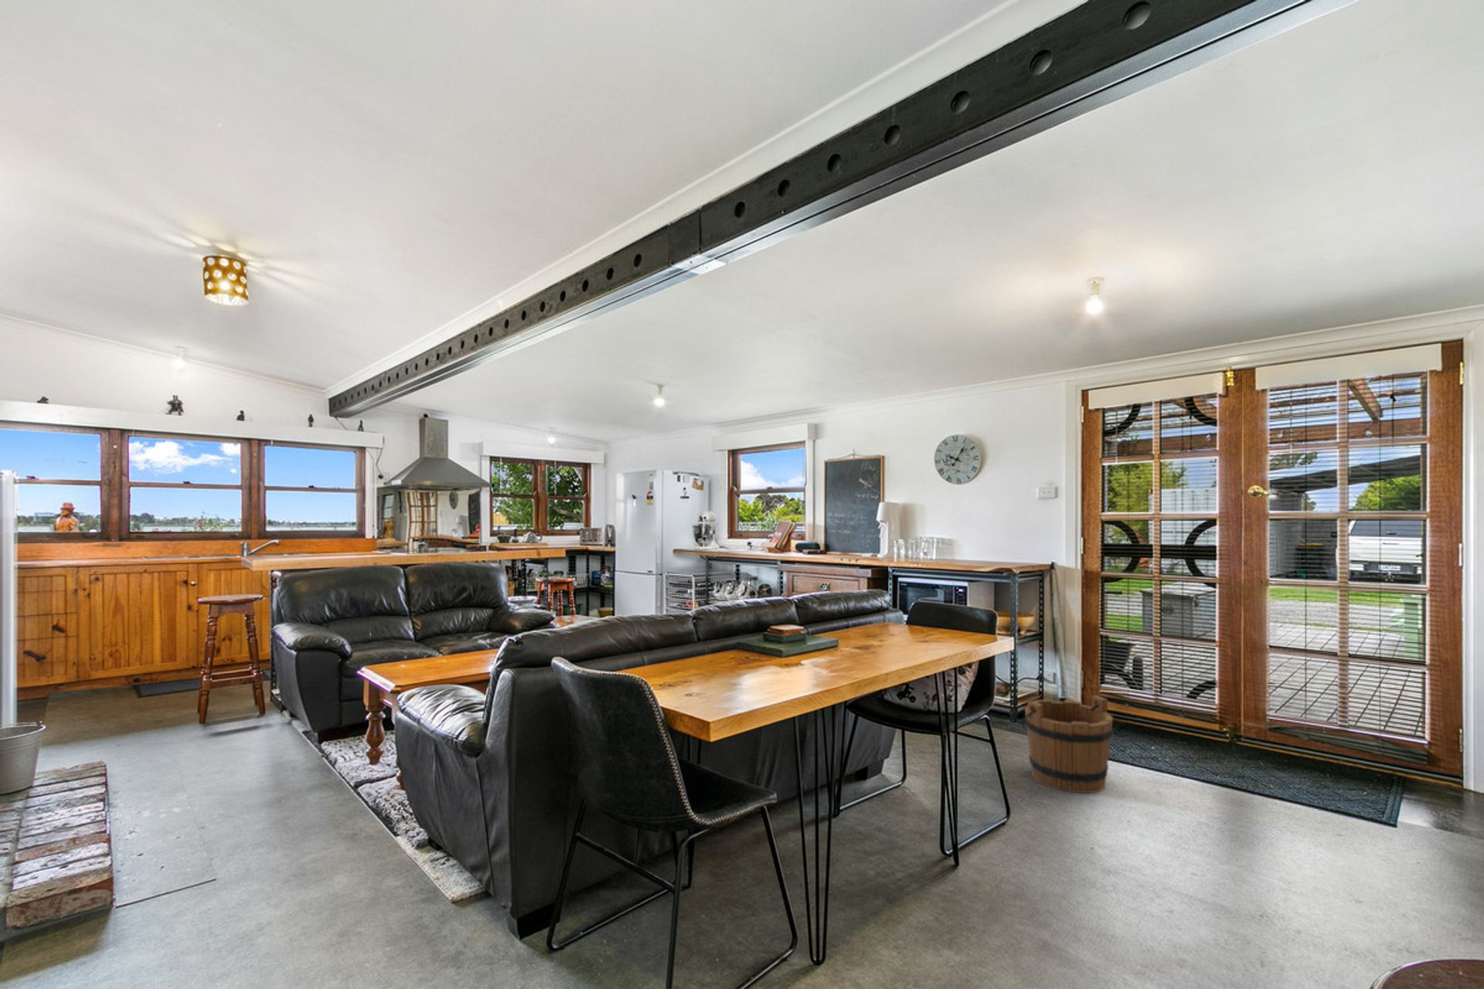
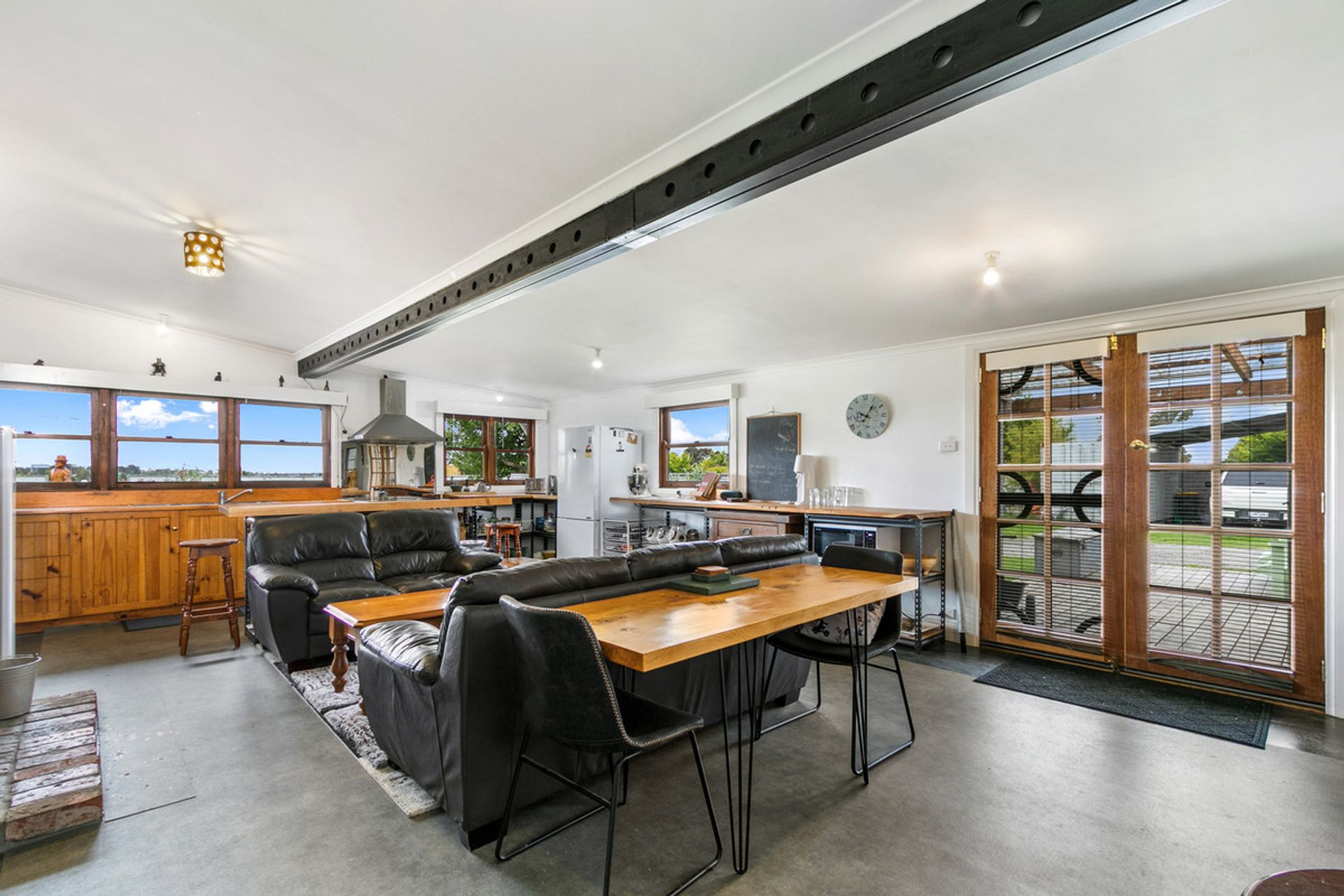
- bucket (1068, 740)
